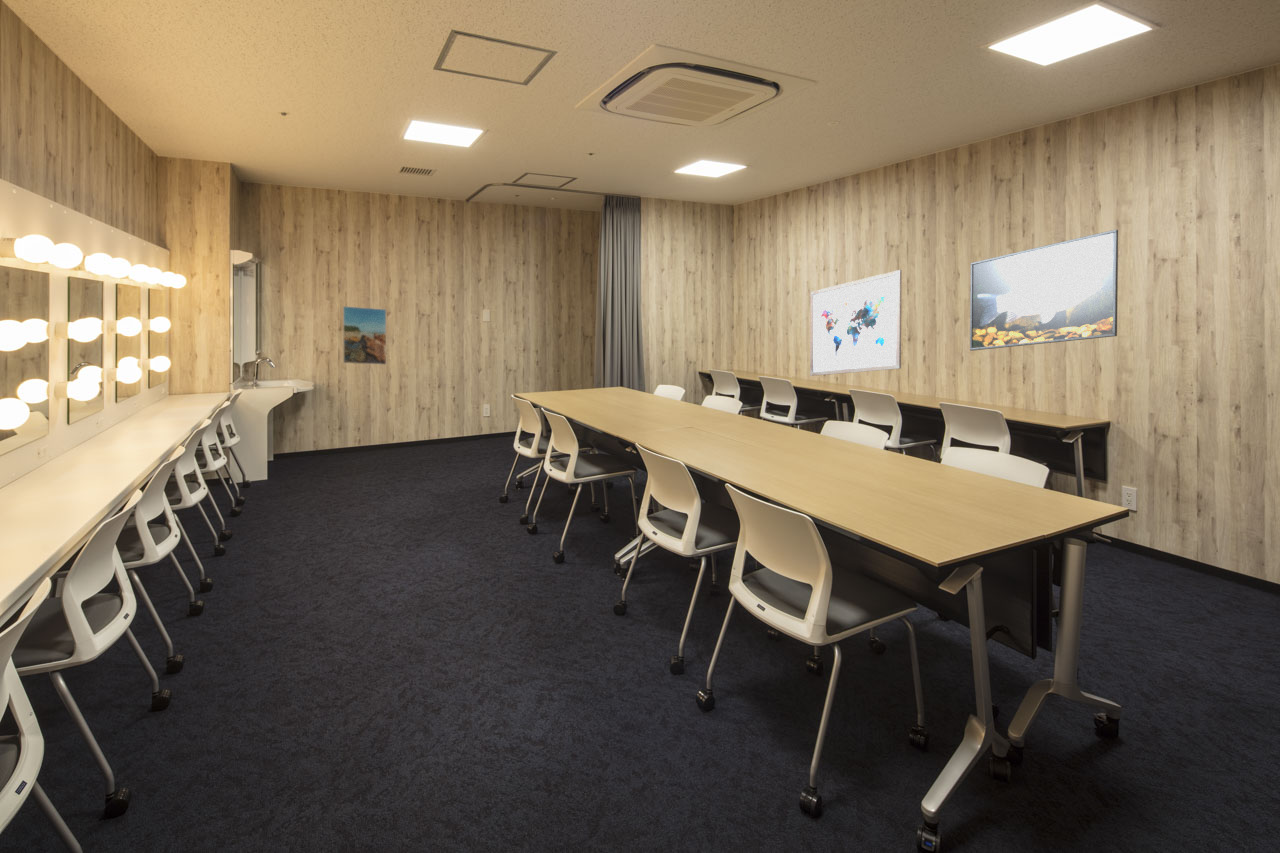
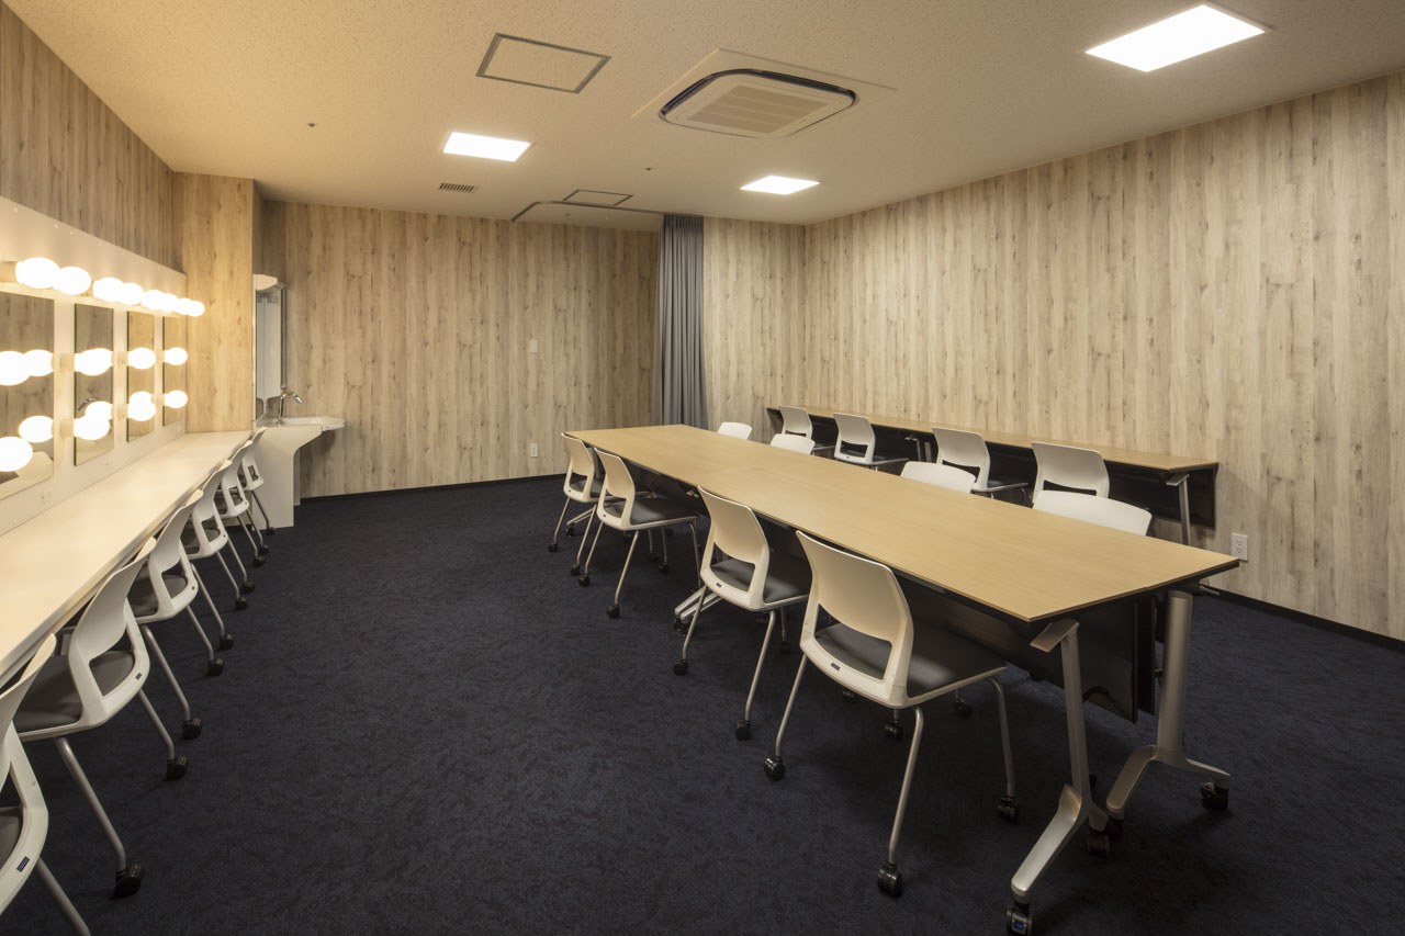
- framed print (365, 335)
- wall art (852, 327)
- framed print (1036, 296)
